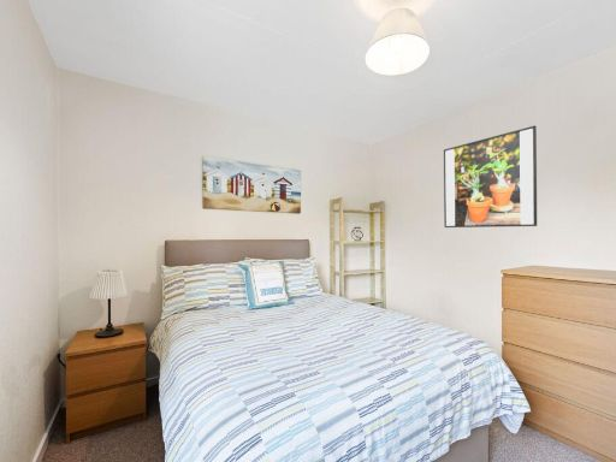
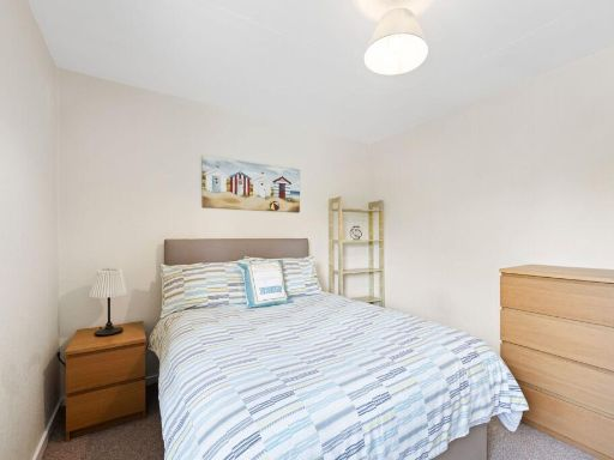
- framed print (484, 183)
